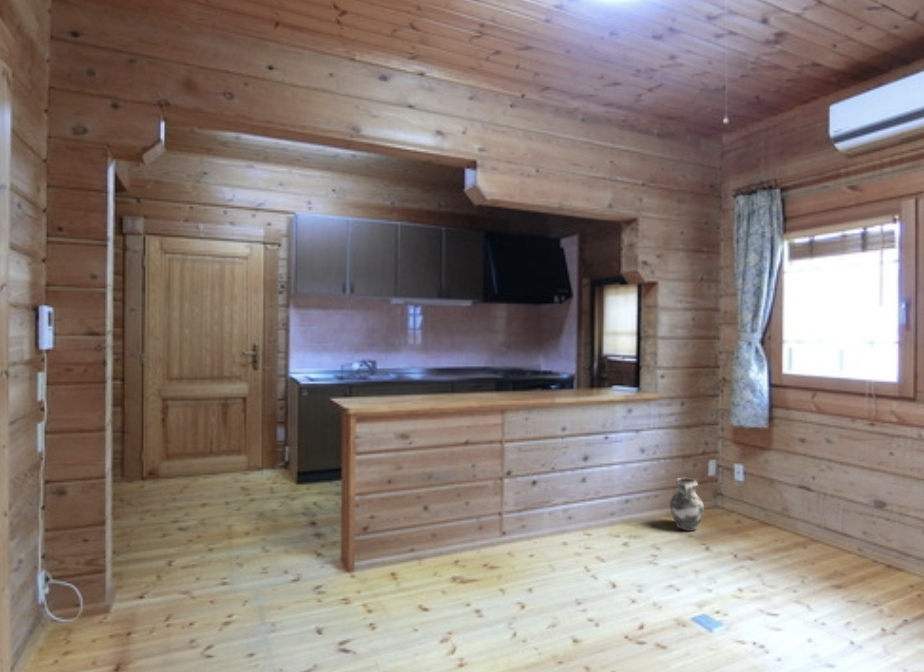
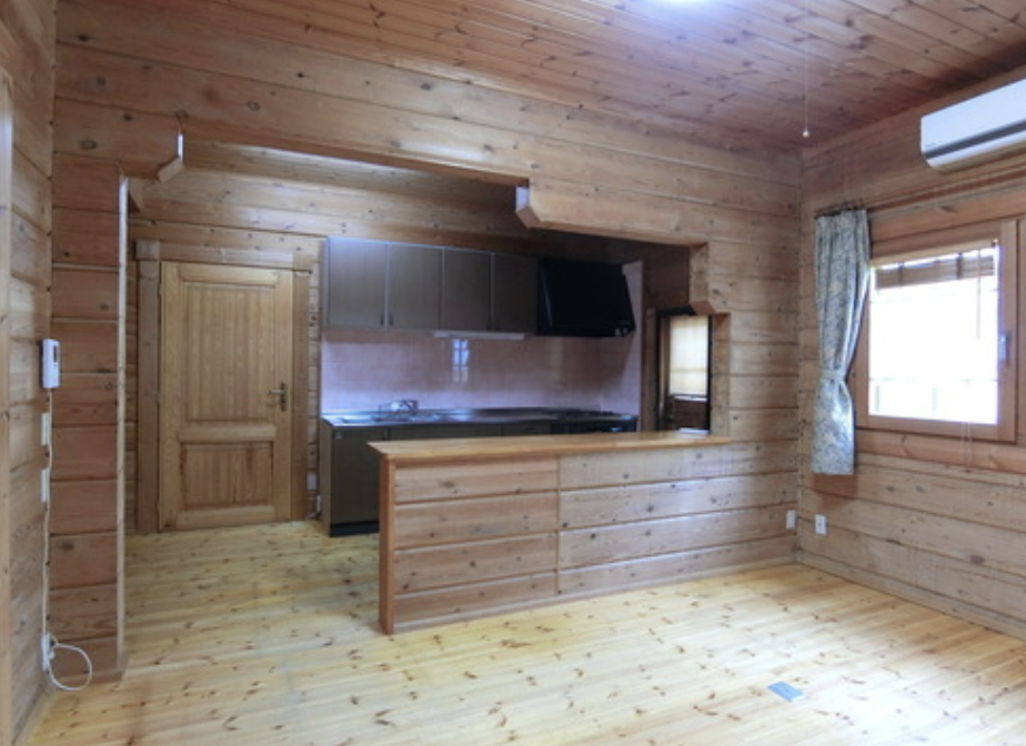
- ceramic jug (686, 503)
